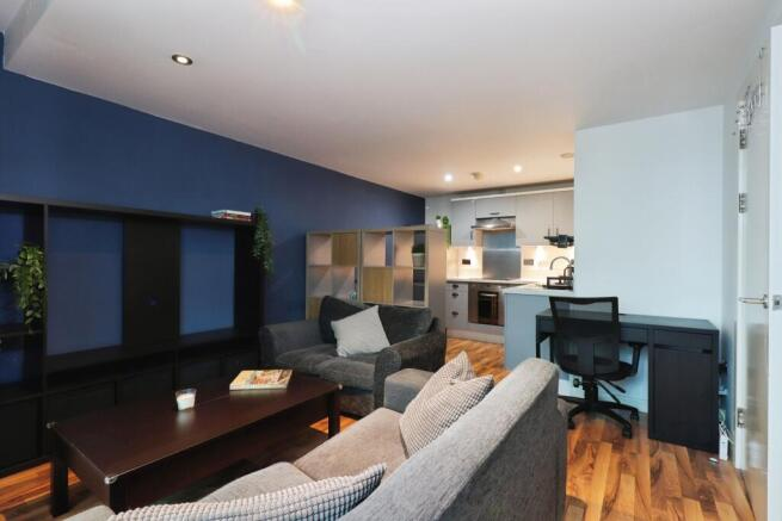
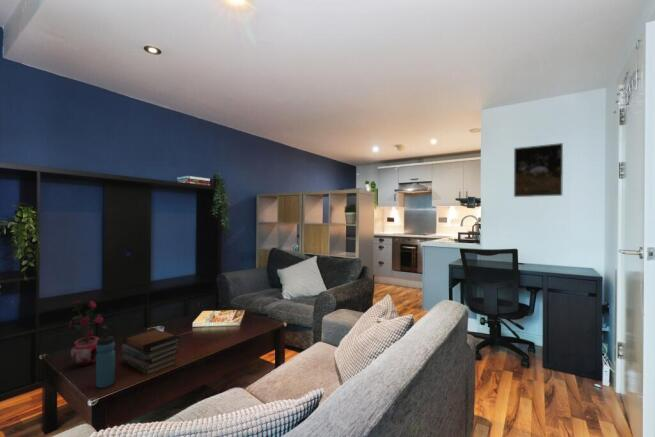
+ water bottle (105, 359)
+ book stack (150, 349)
+ potted plant (88, 330)
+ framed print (537, 171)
